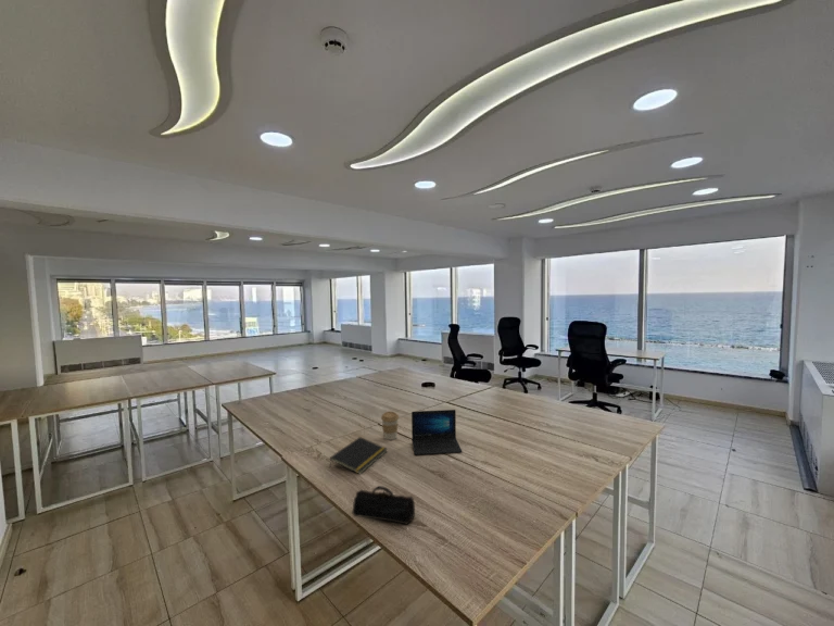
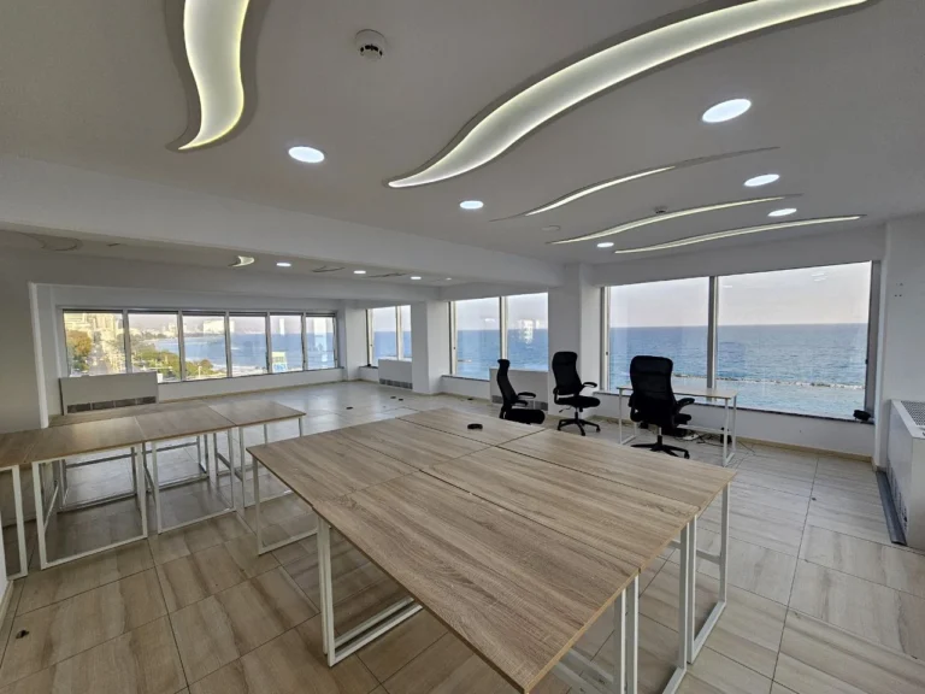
- notepad (359, 453)
- coffee cup (390, 425)
- pencil case (383, 500)
- laptop (435, 430)
